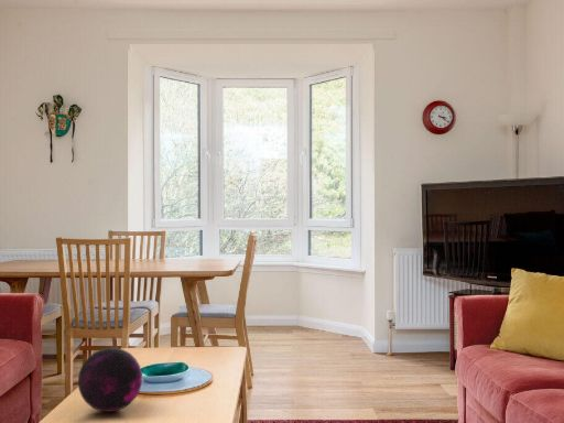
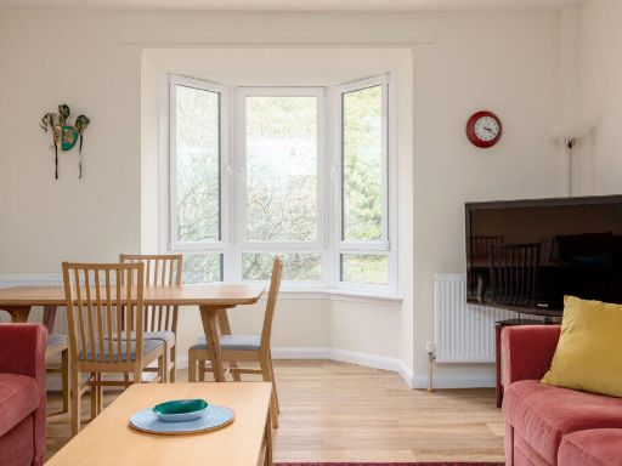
- decorative orb (110, 379)
